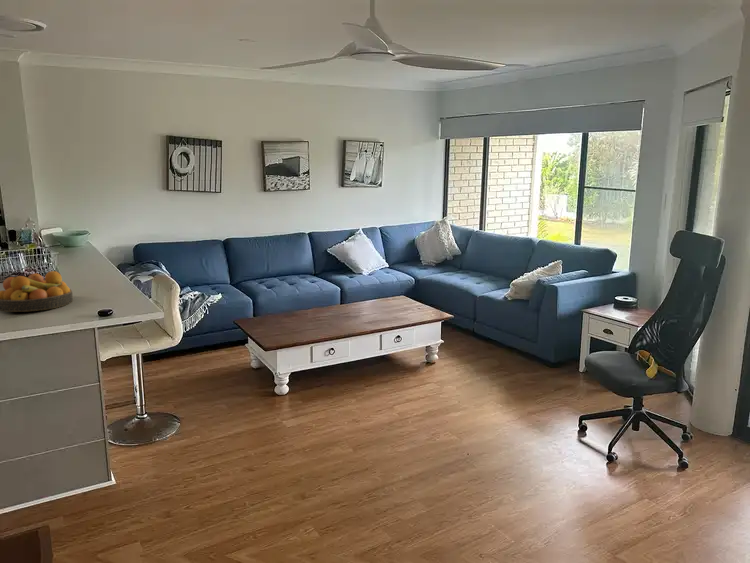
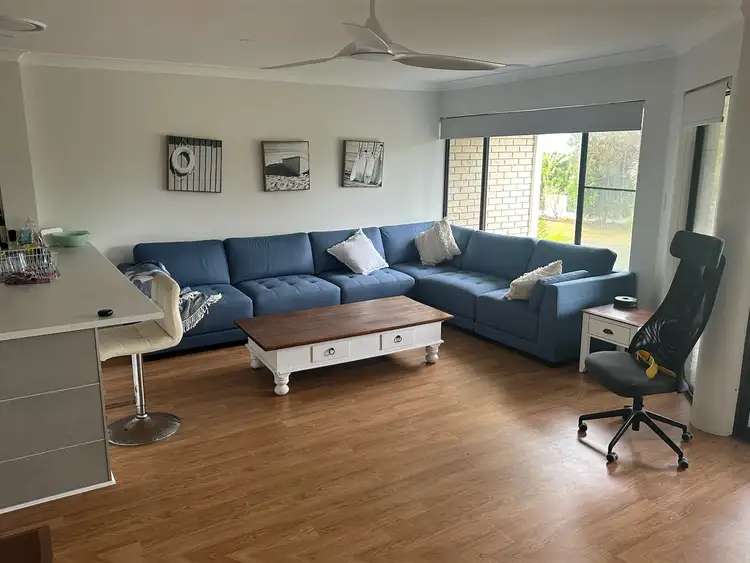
- fruit bowl (32, 288)
